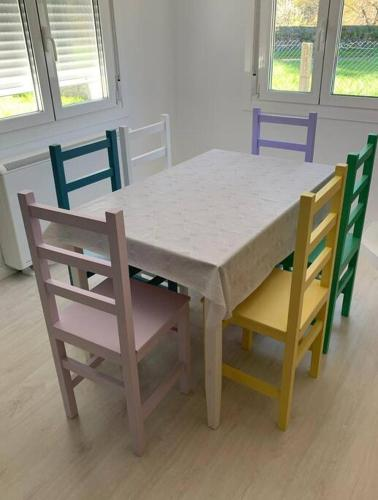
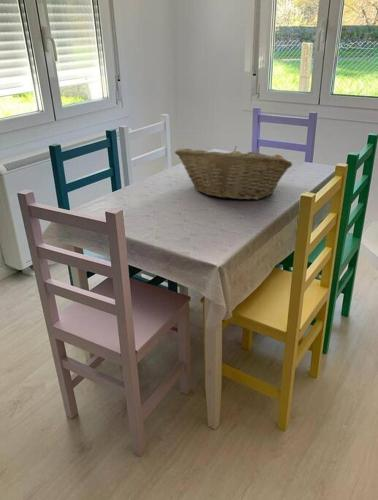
+ fruit basket (232, 167)
